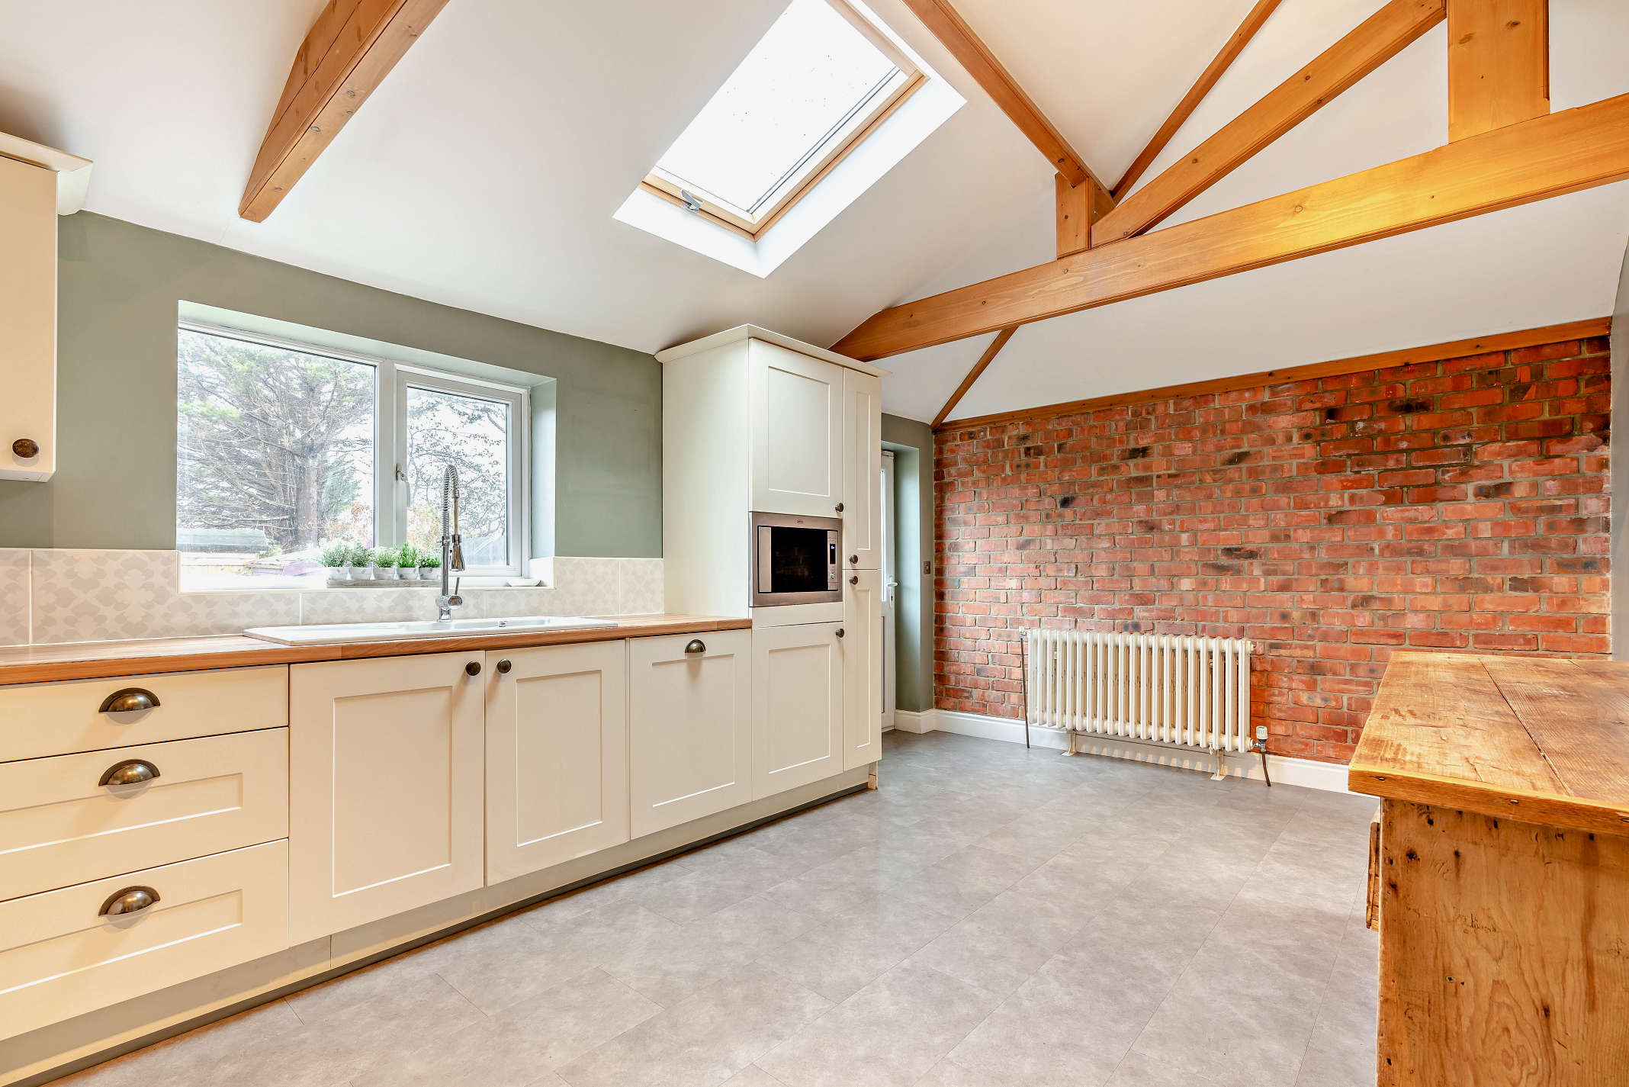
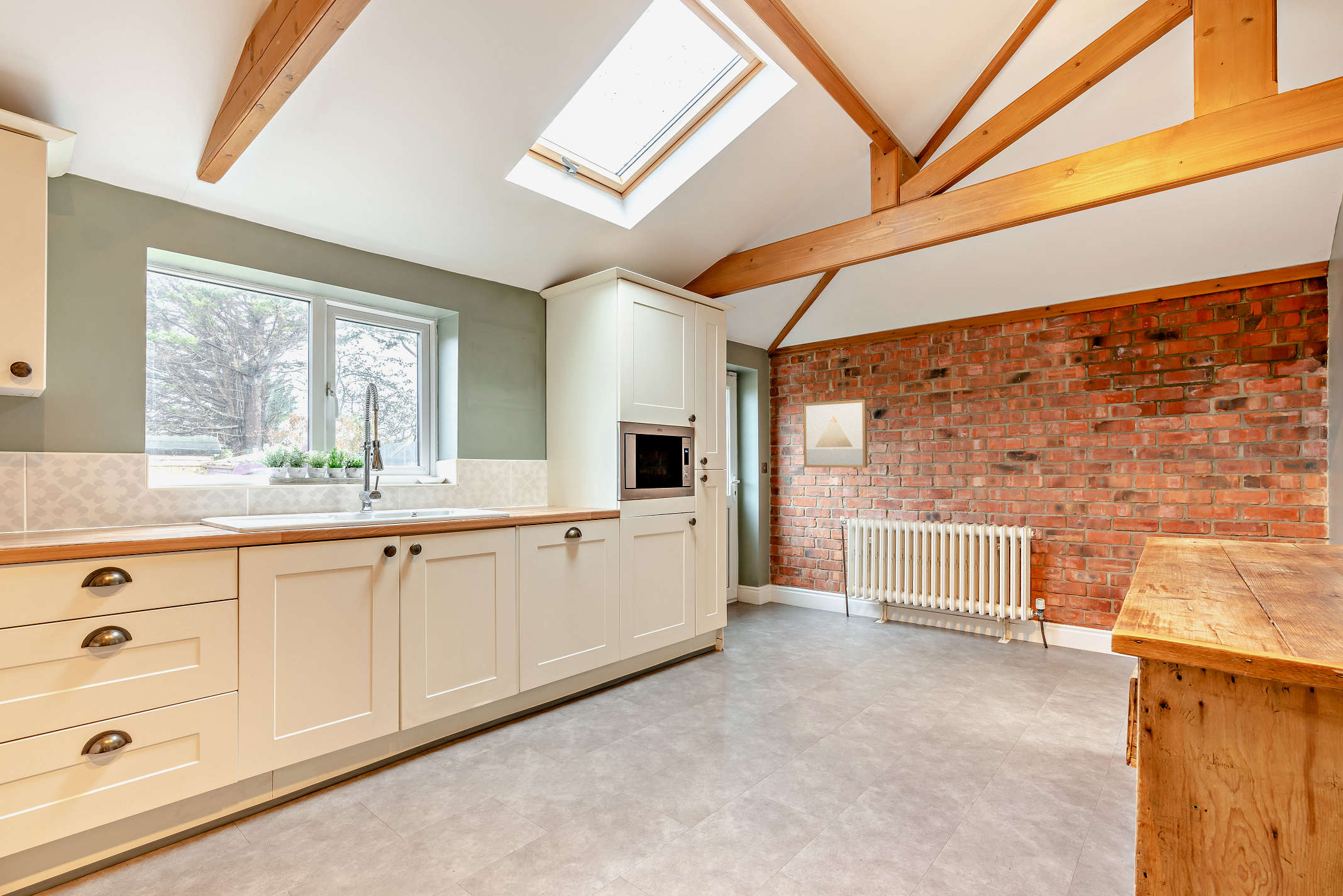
+ wall art (834, 434)
